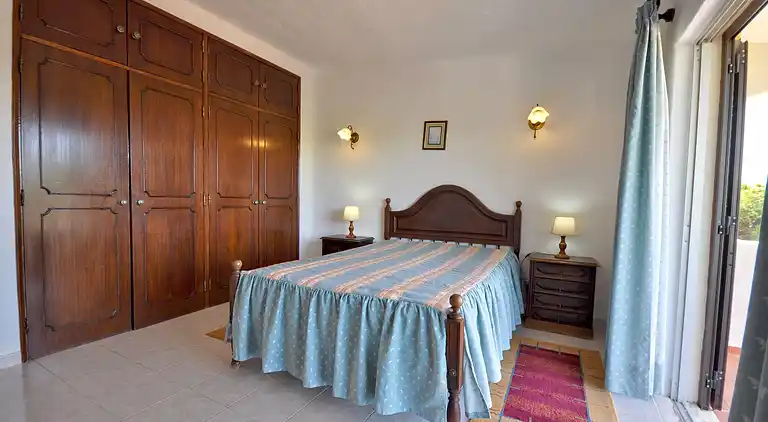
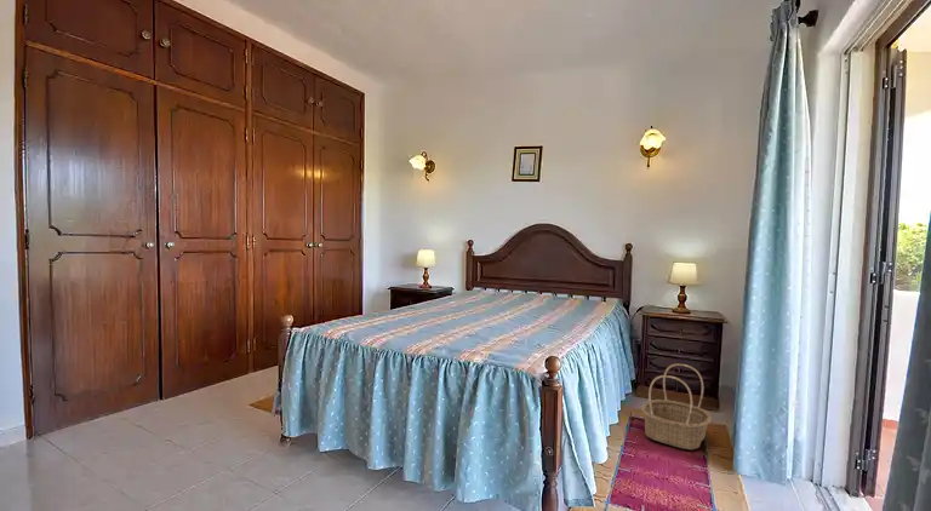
+ basket (675, 403)
